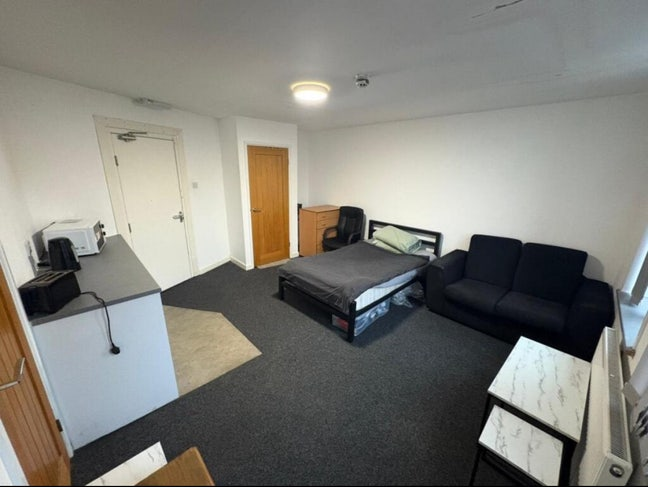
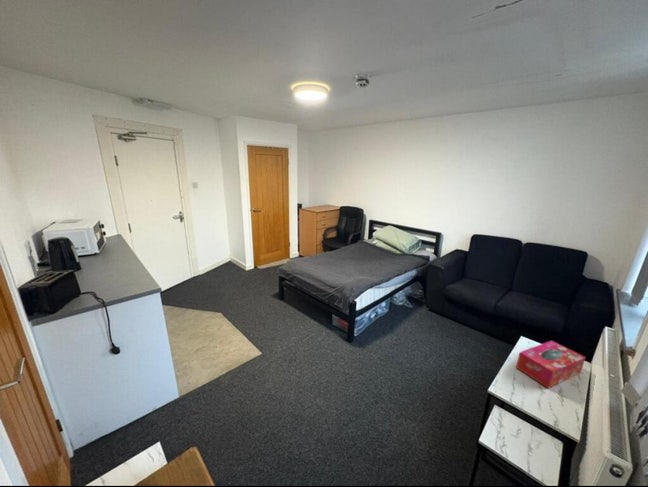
+ tissue box (550, 362)
